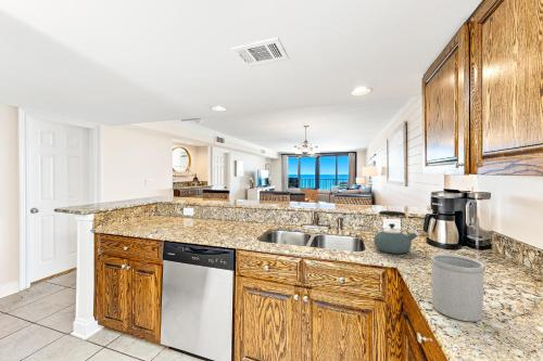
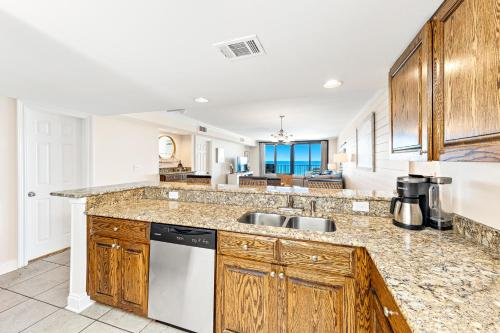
- kettle (395, 231)
- utensil holder (456, 285)
